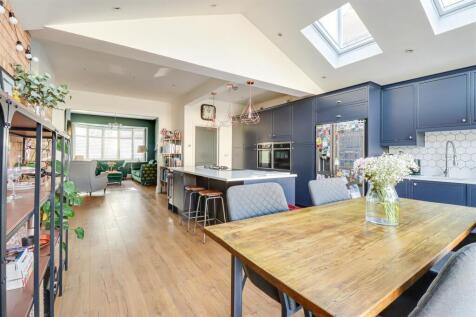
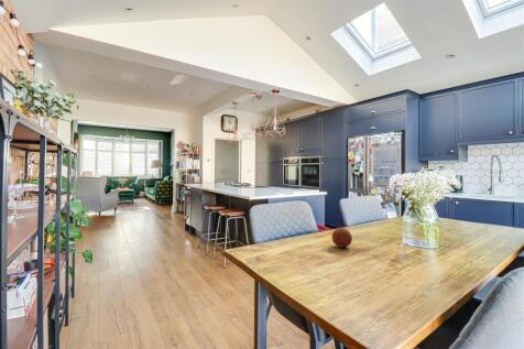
+ fruit (341, 237)
